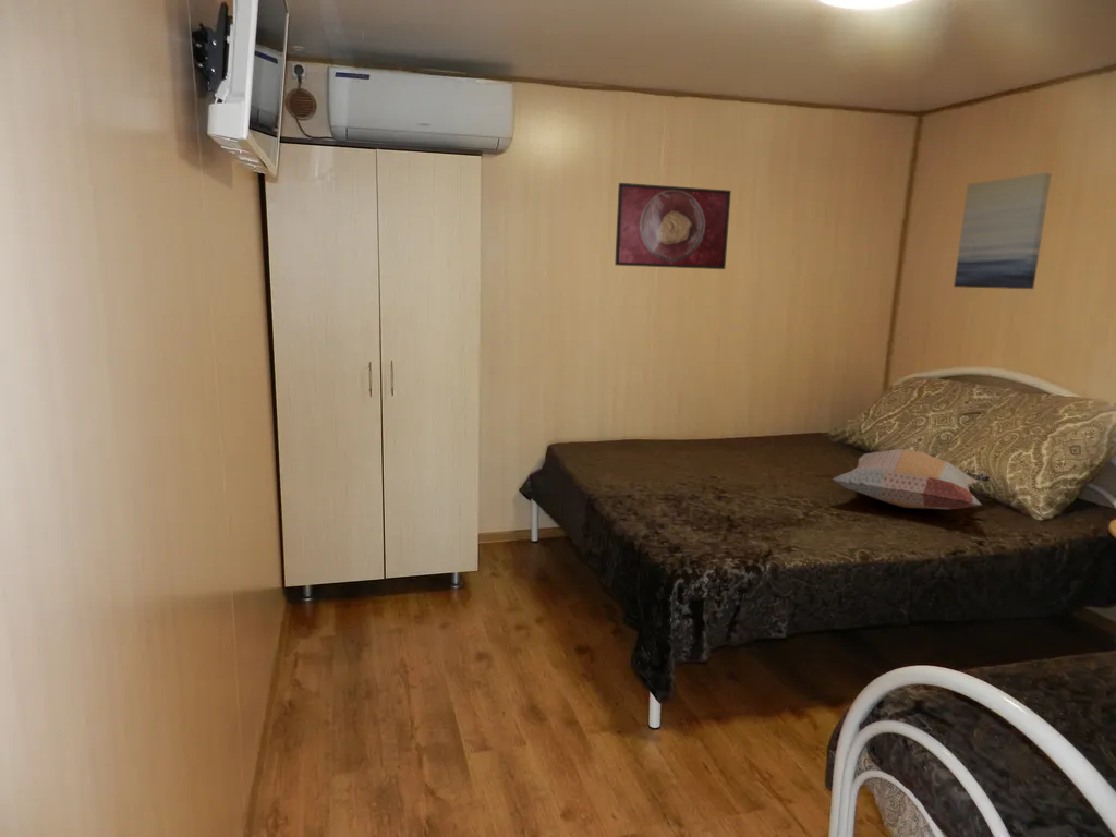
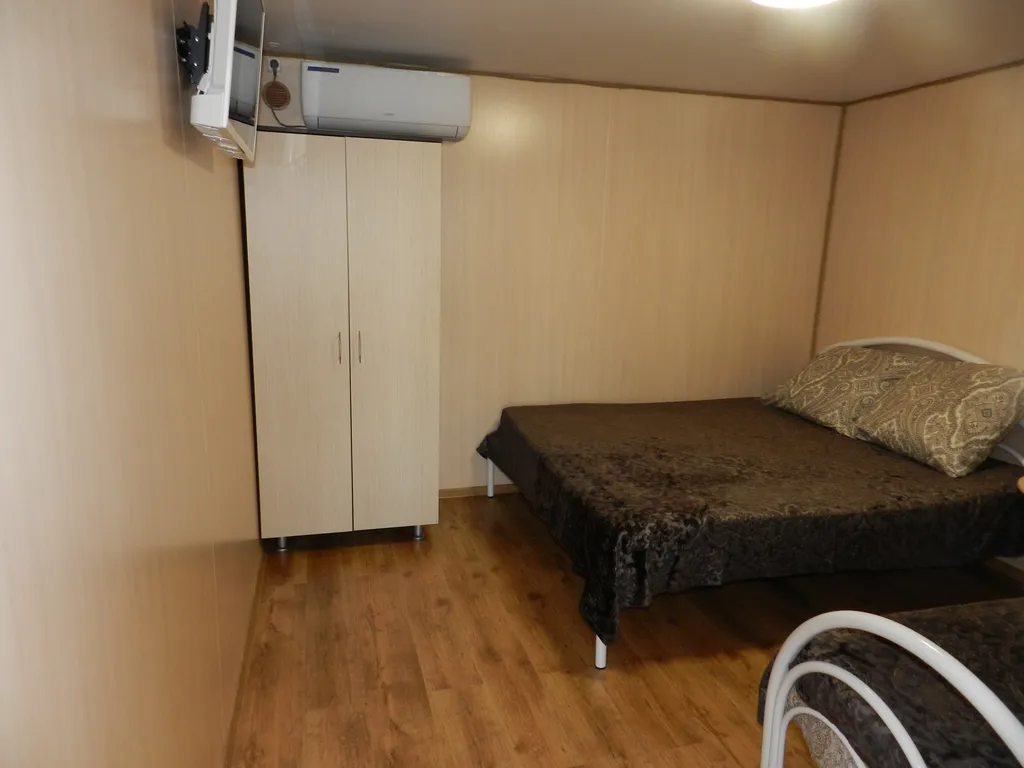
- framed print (672, 227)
- wall art (998, 233)
- decorative pillow (912, 478)
